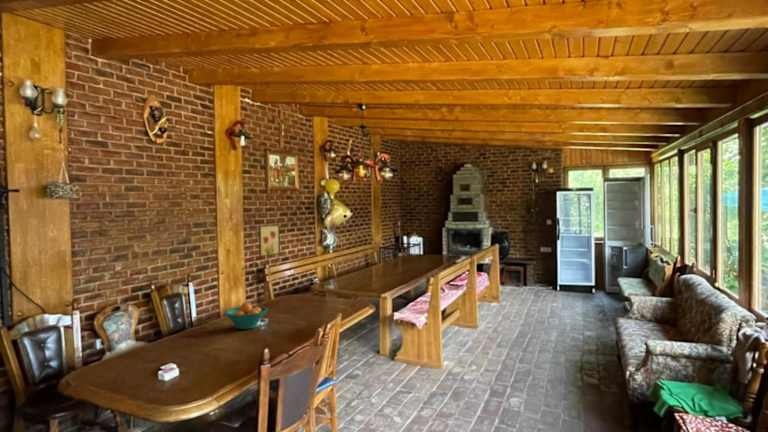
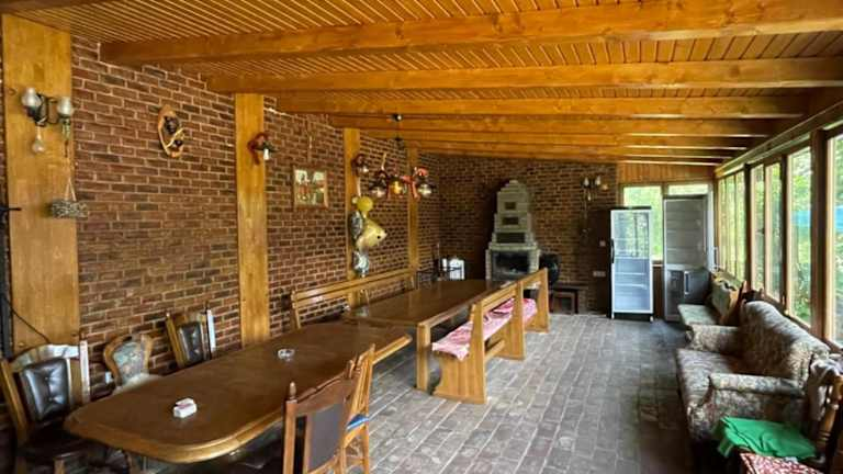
- fruit bowl (246, 314)
- wall art (269, 240)
